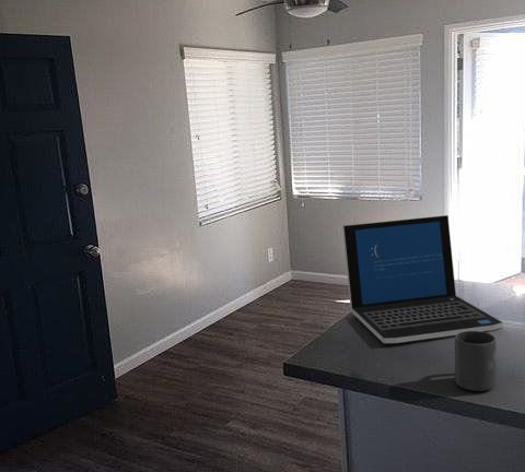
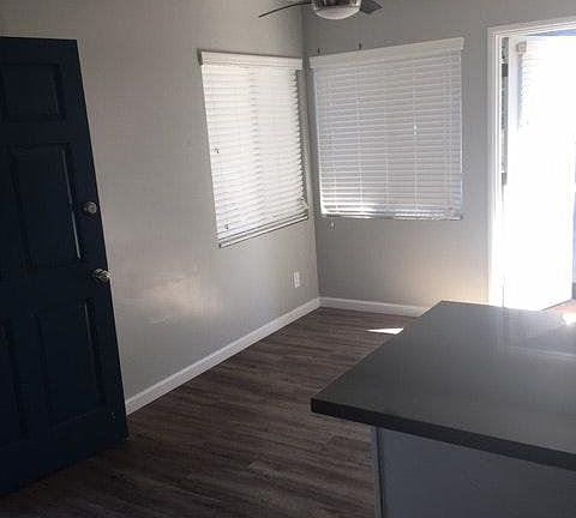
- mug (476, 357)
- laptop (418, 273)
